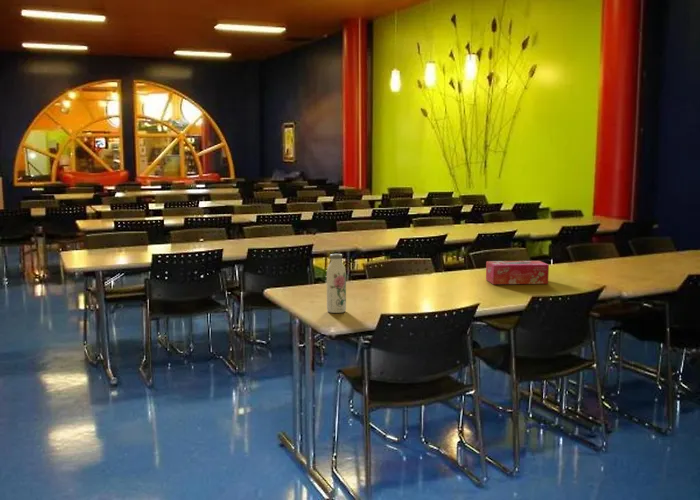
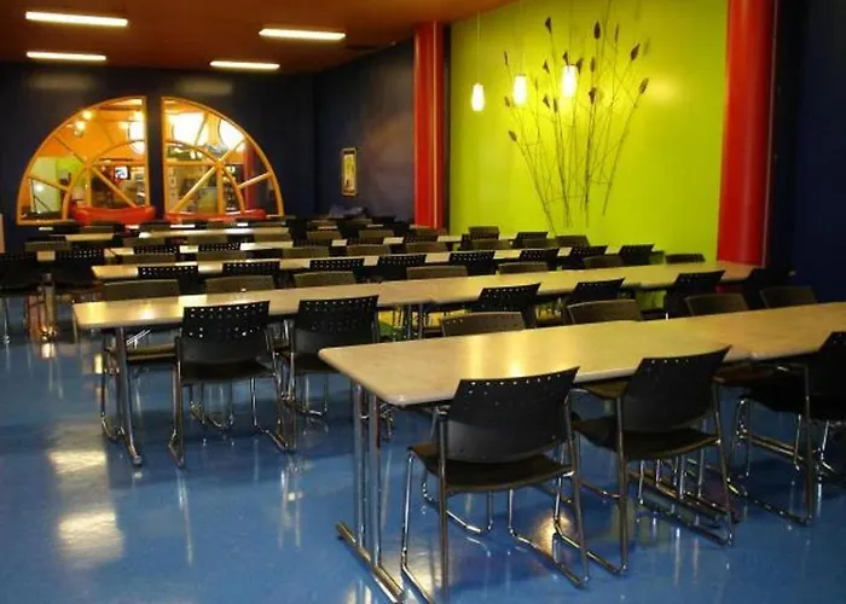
- water bottle (336, 282)
- tissue box (516, 272)
